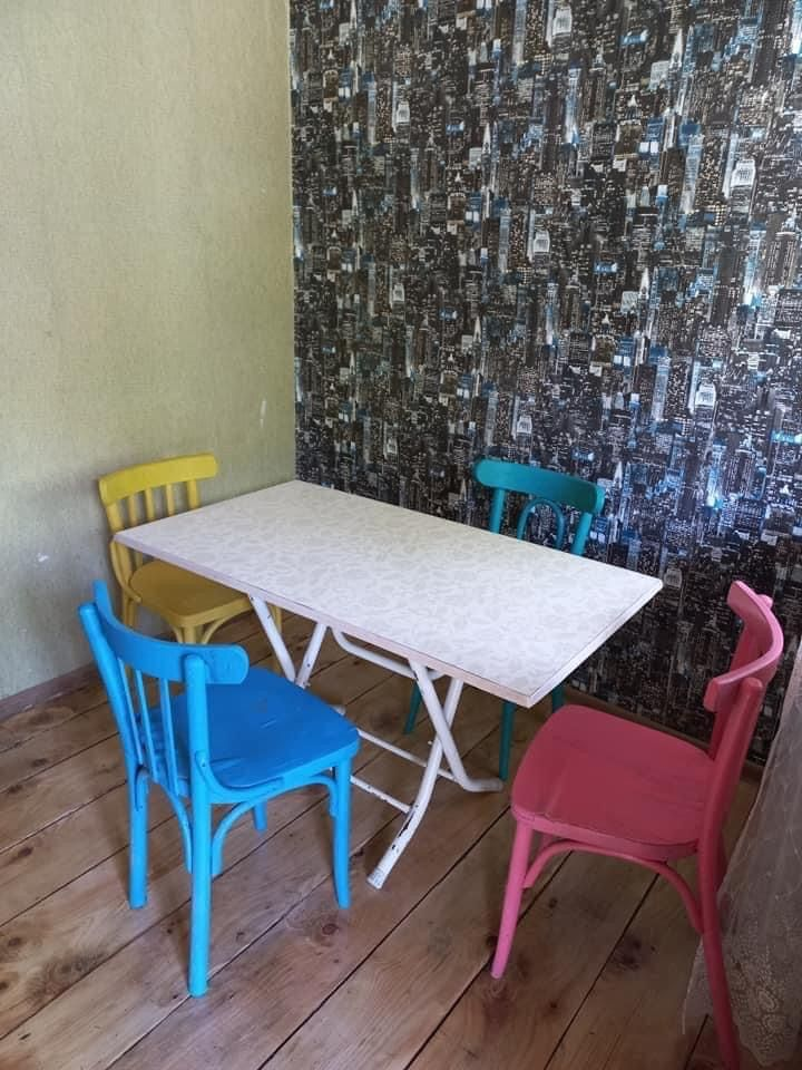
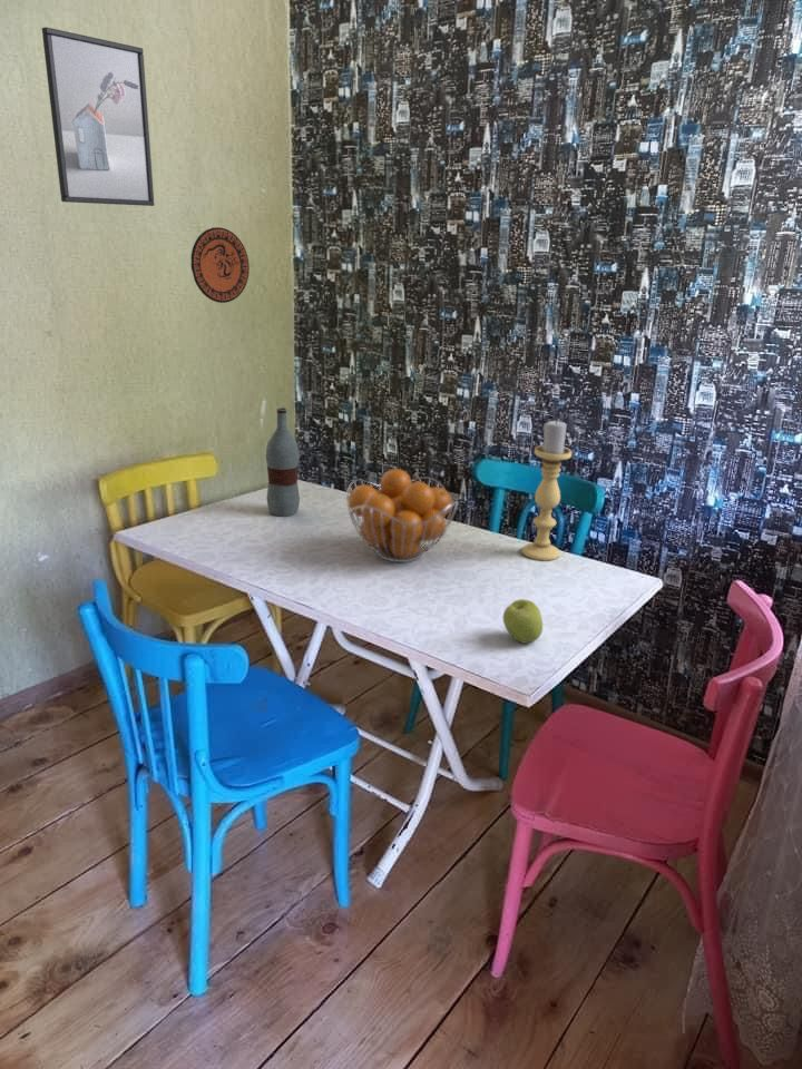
+ decorative plate (219, 265)
+ bottle (282, 461)
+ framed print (102, 124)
+ fruit basket (401, 514)
+ apple (522, 620)
+ candle holder (548, 488)
